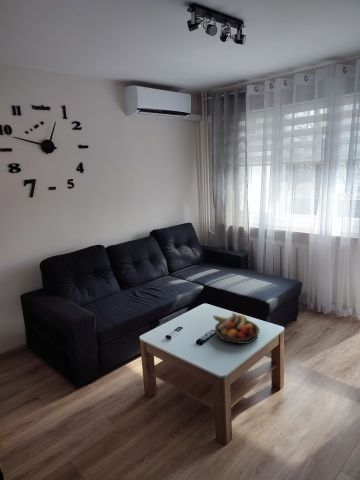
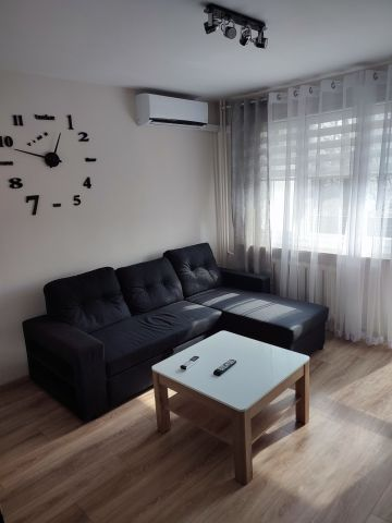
- fruit bowl (236, 326)
